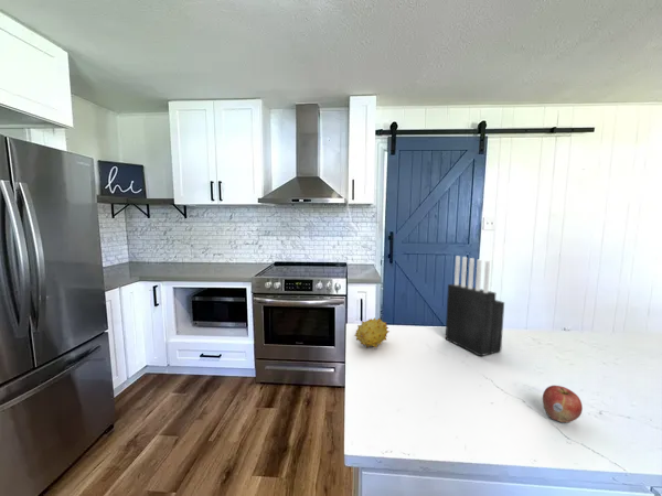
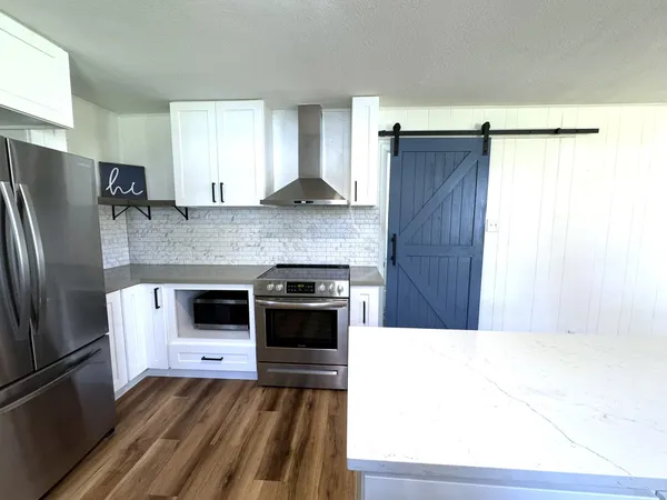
- fruit (562, 402)
- fruit (372, 331)
- knife block (476, 302)
